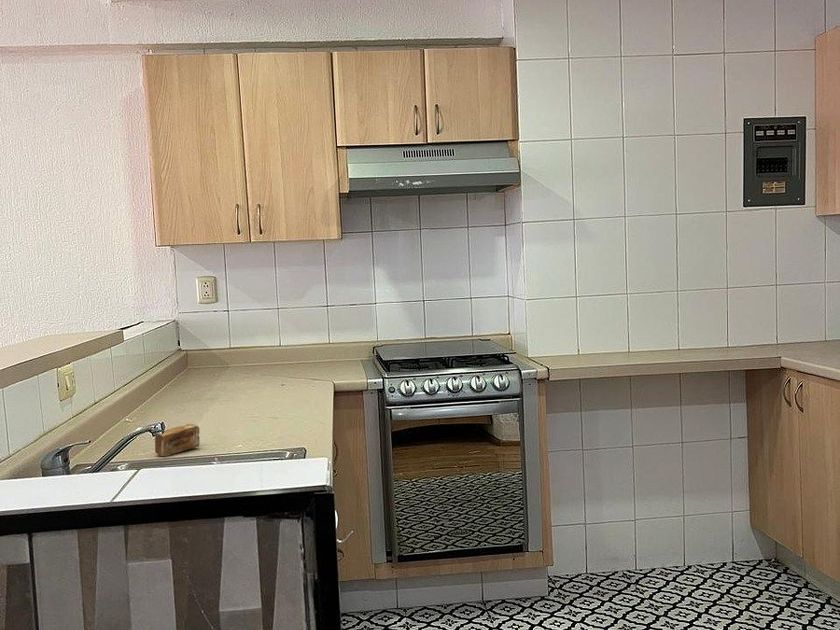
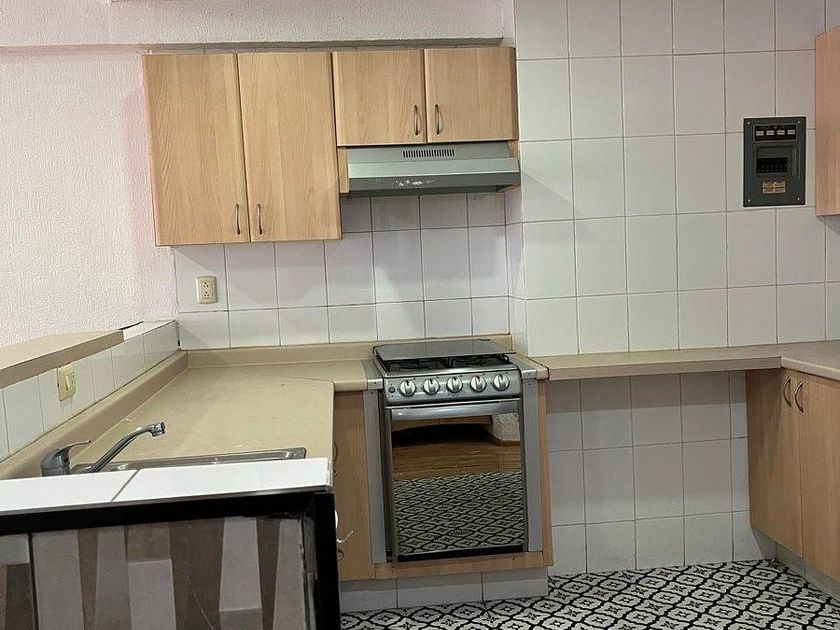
- soap bar (177, 439)
